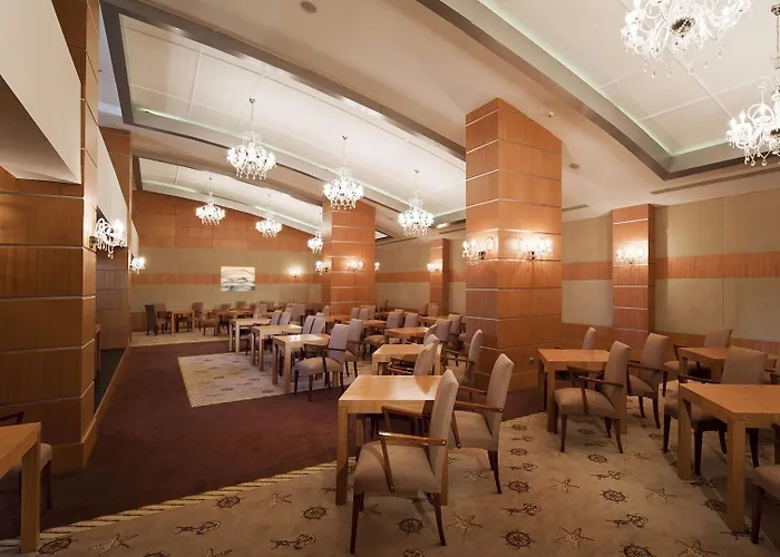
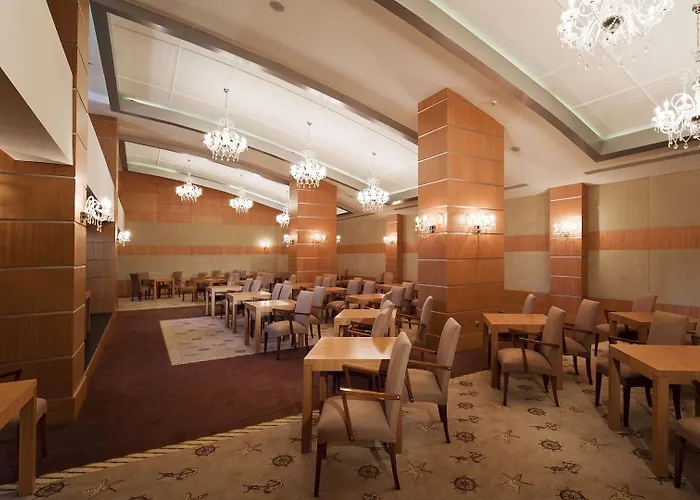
- wall art (237, 278)
